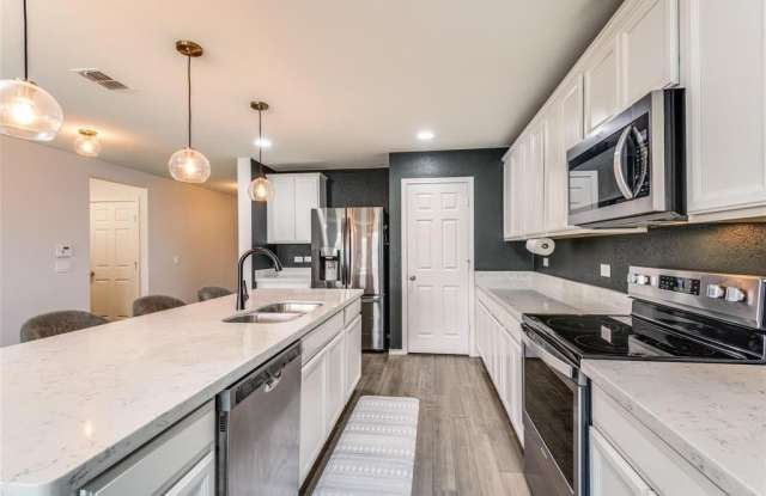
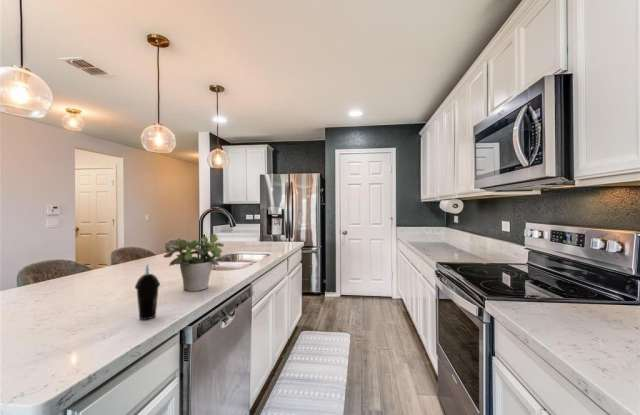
+ cup (147, 290)
+ potted plant (197, 262)
